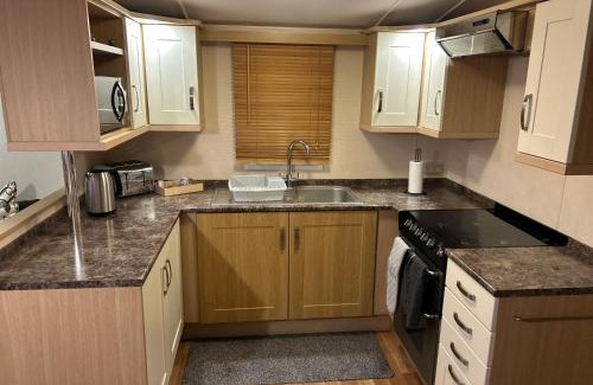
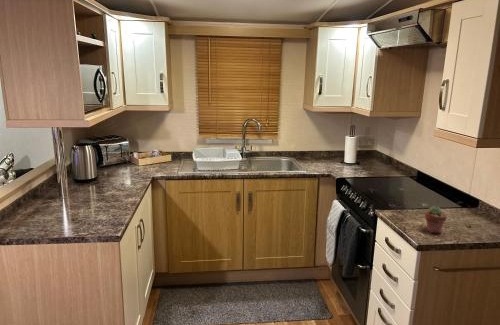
+ potted succulent (435, 218)
